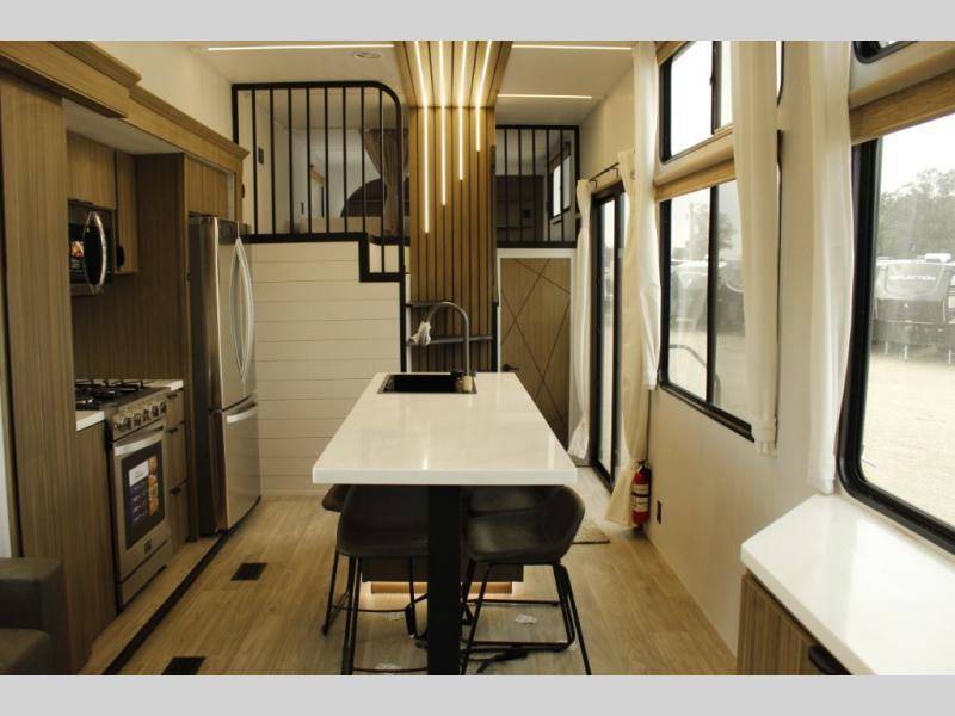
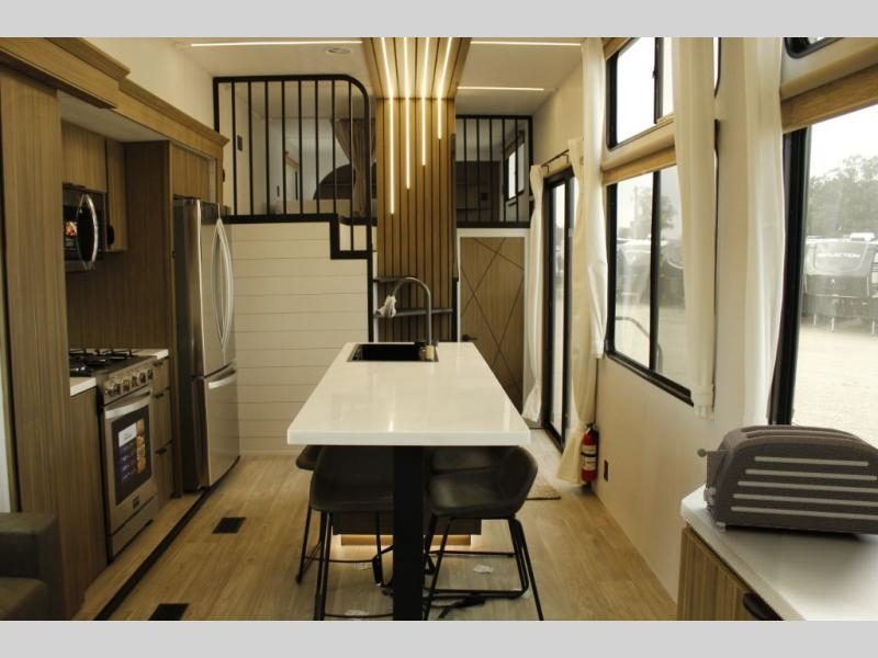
+ toaster (790, 477)
